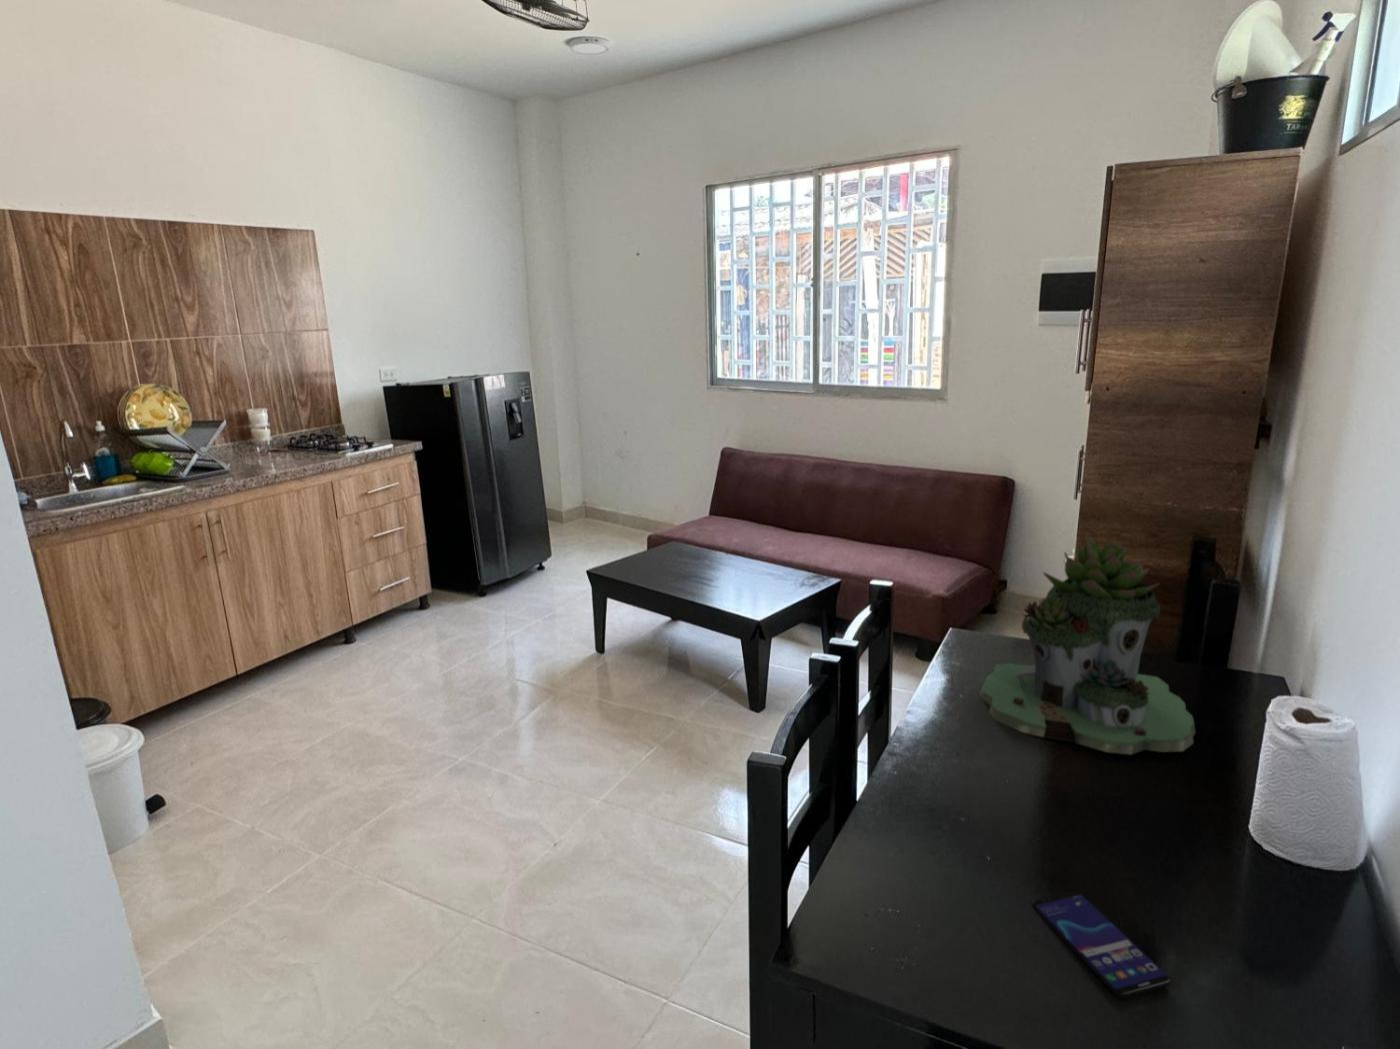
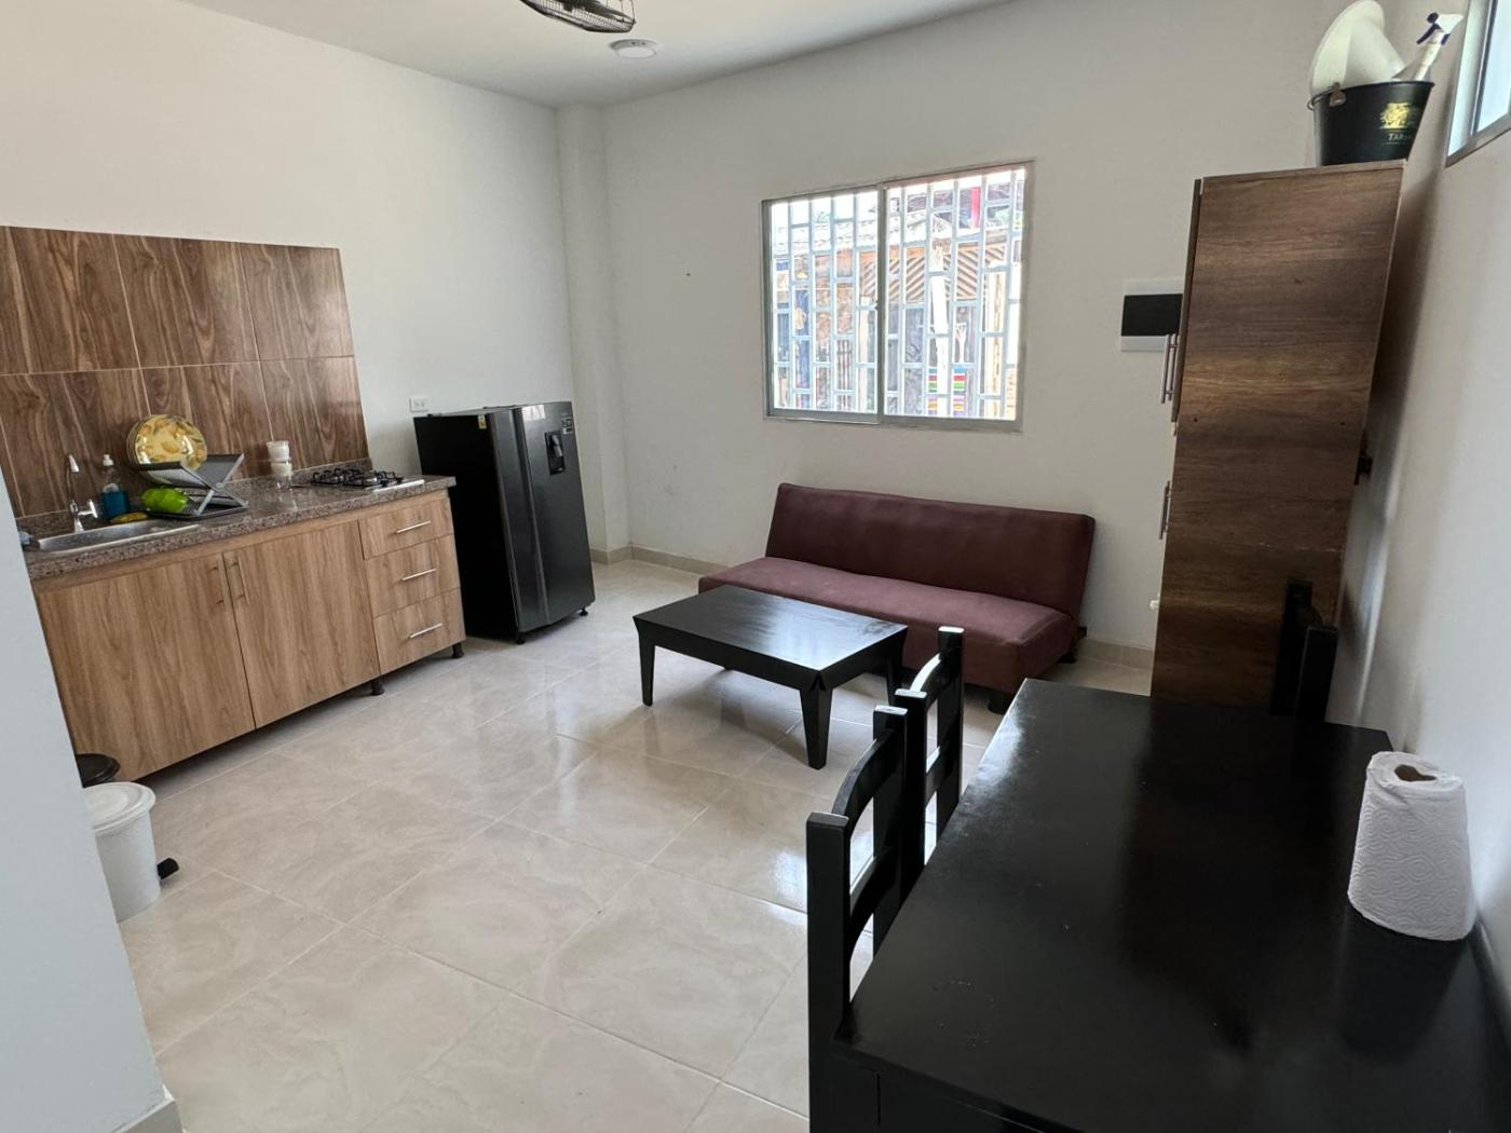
- succulent planter (1088, 627)
- smartphone (1096, 940)
